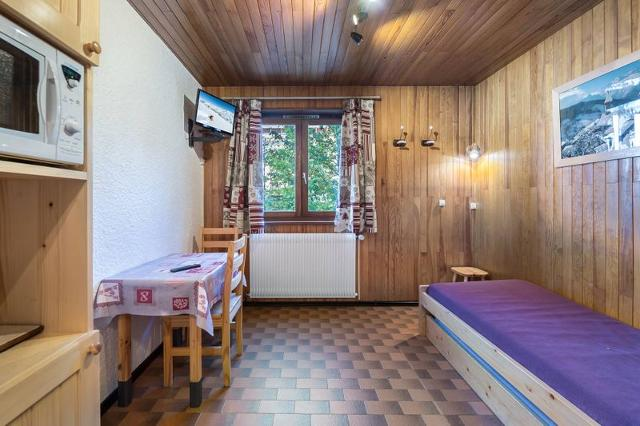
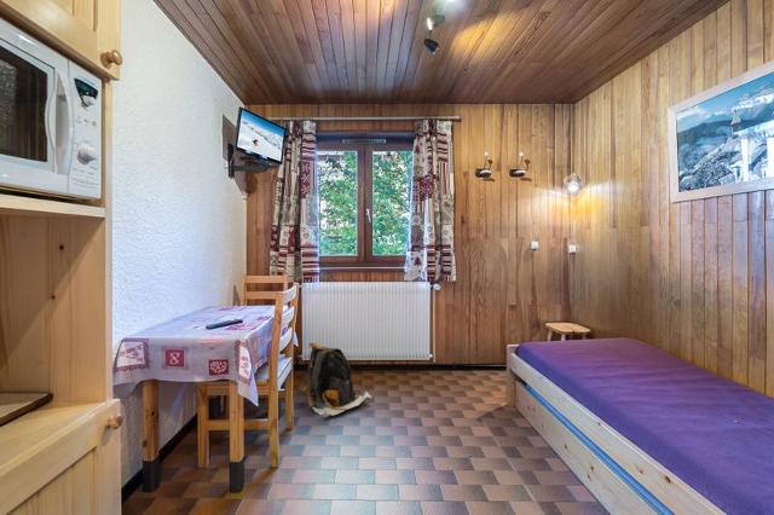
+ backpack (334, 371)
